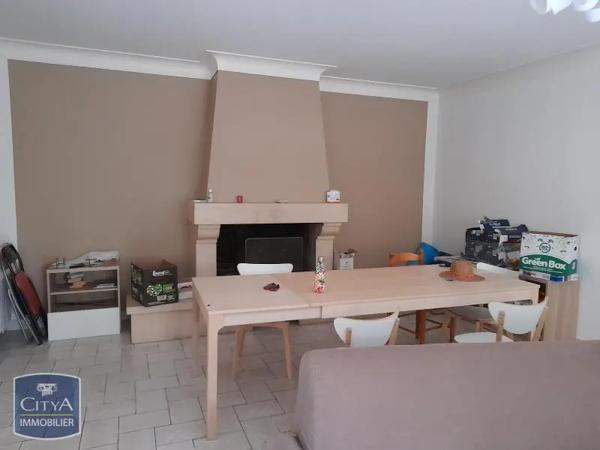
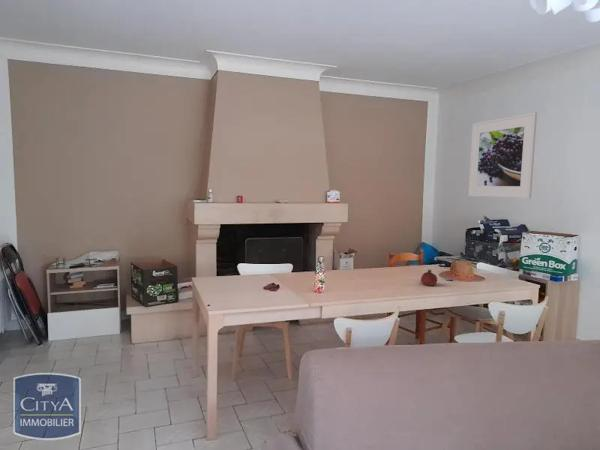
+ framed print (499, 158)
+ fruit (428, 276)
